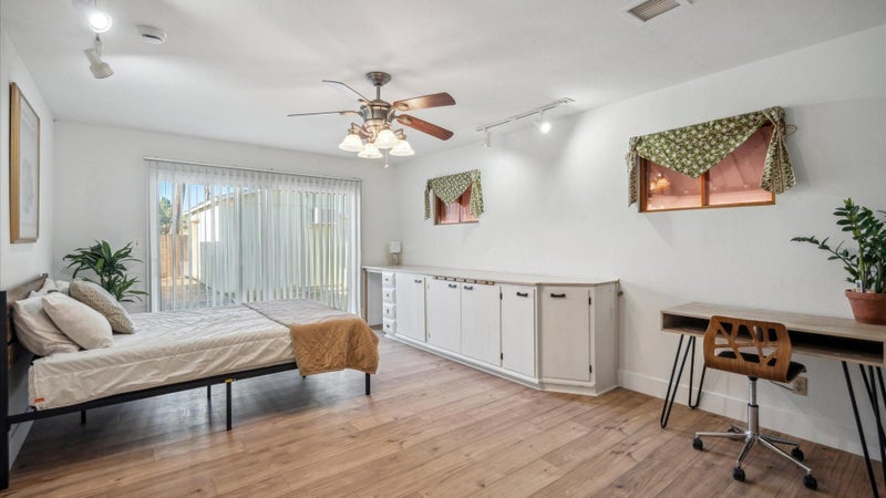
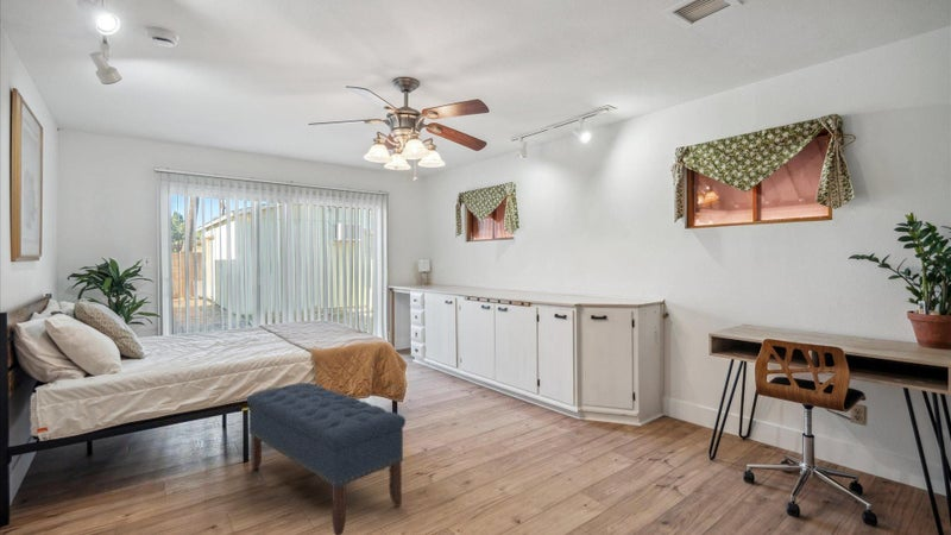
+ bench (320, 442)
